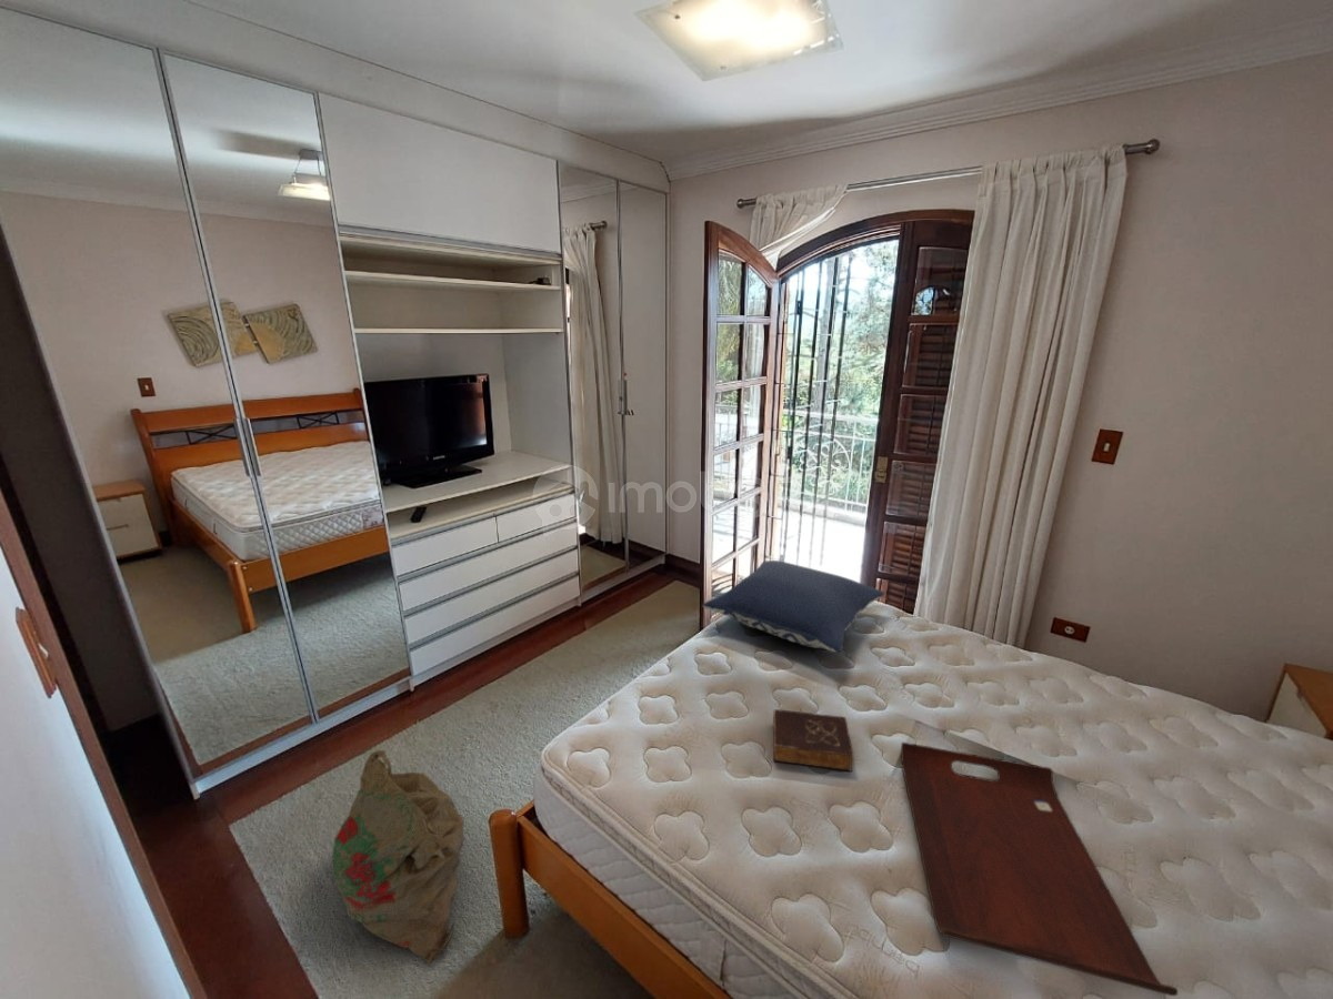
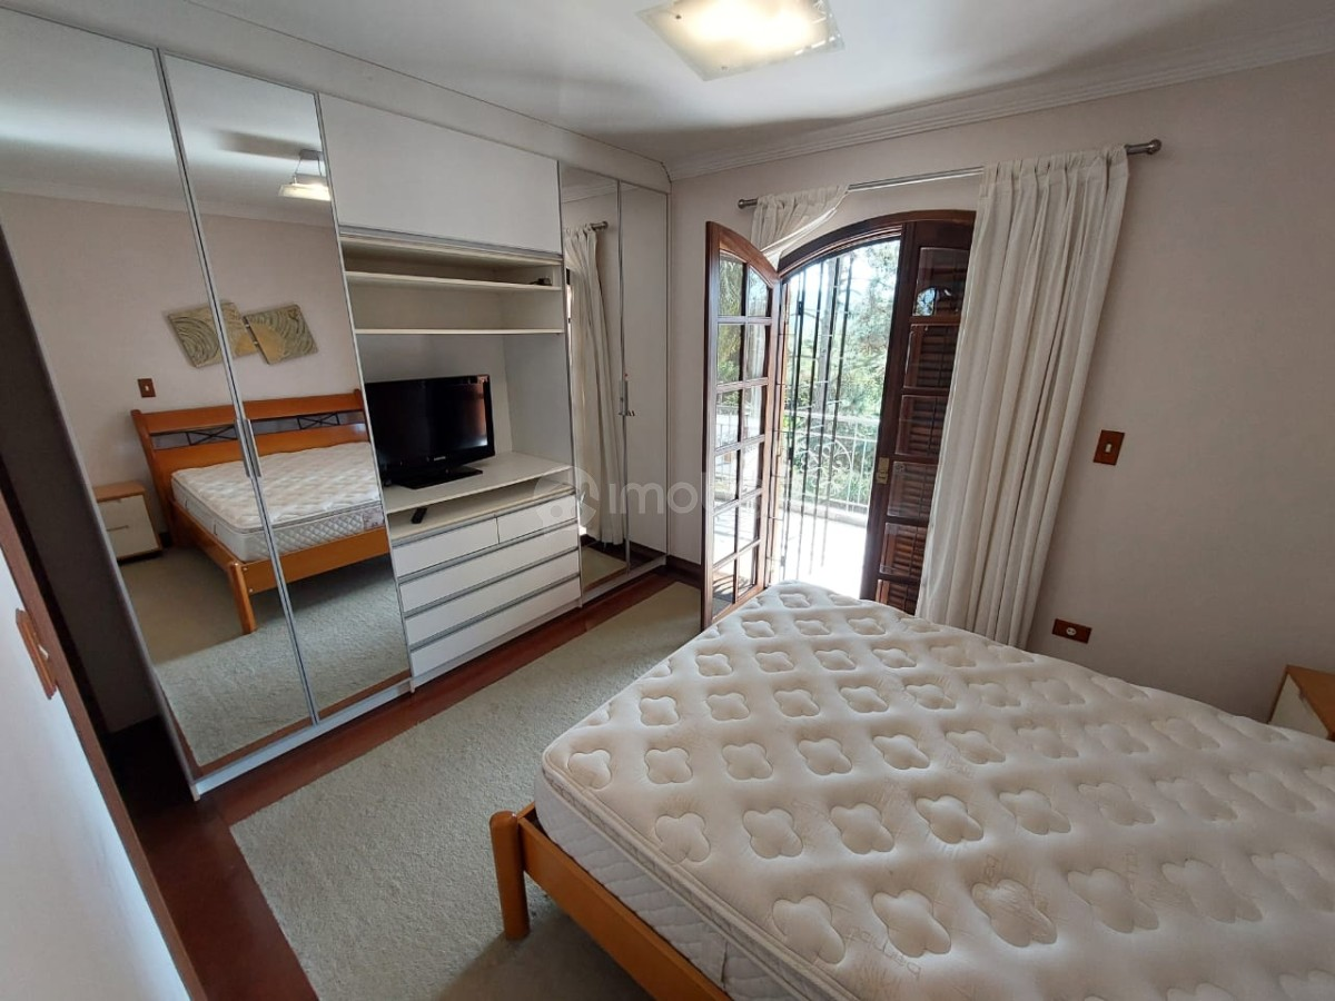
- serving tray (1005, 844)
- book (810, 737)
- pillow (794, 598)
- bag (400, 841)
